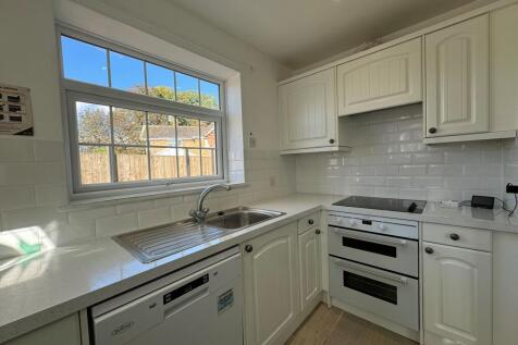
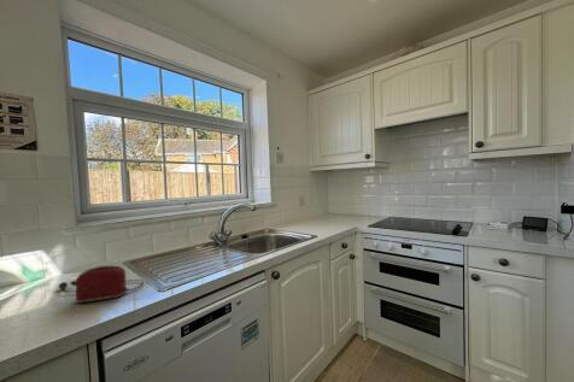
+ toaster (96, 277)
